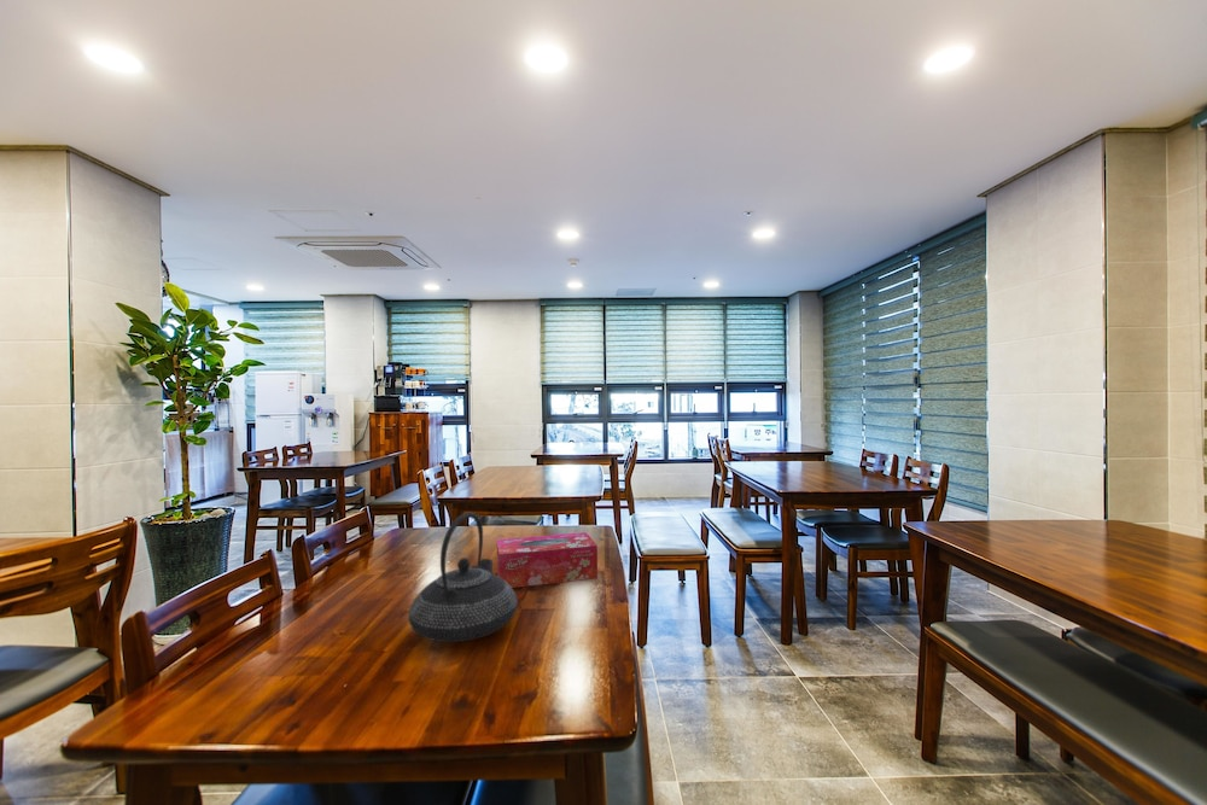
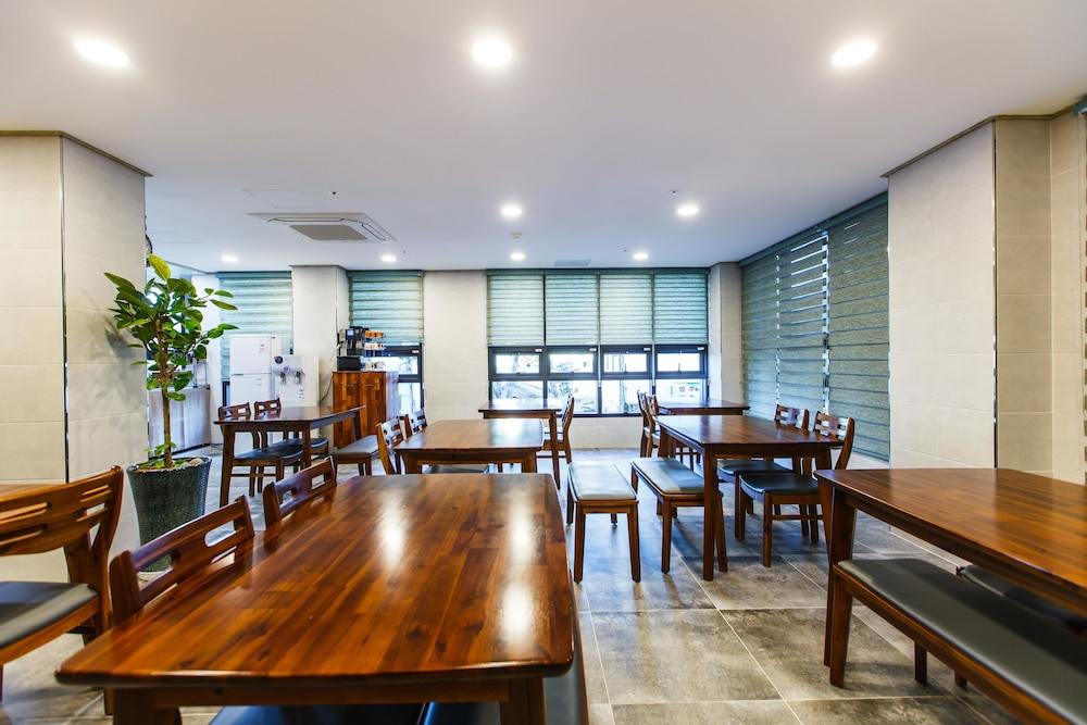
- tissue box (546, 558)
- teapot (466, 567)
